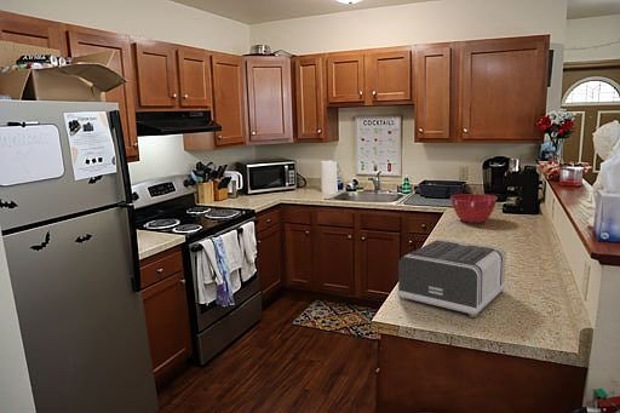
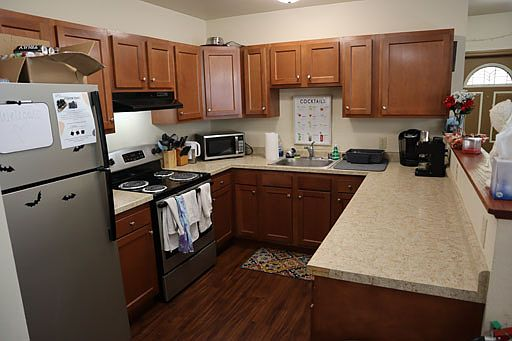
- mixing bowl (472, 208)
- toaster (453, 271)
